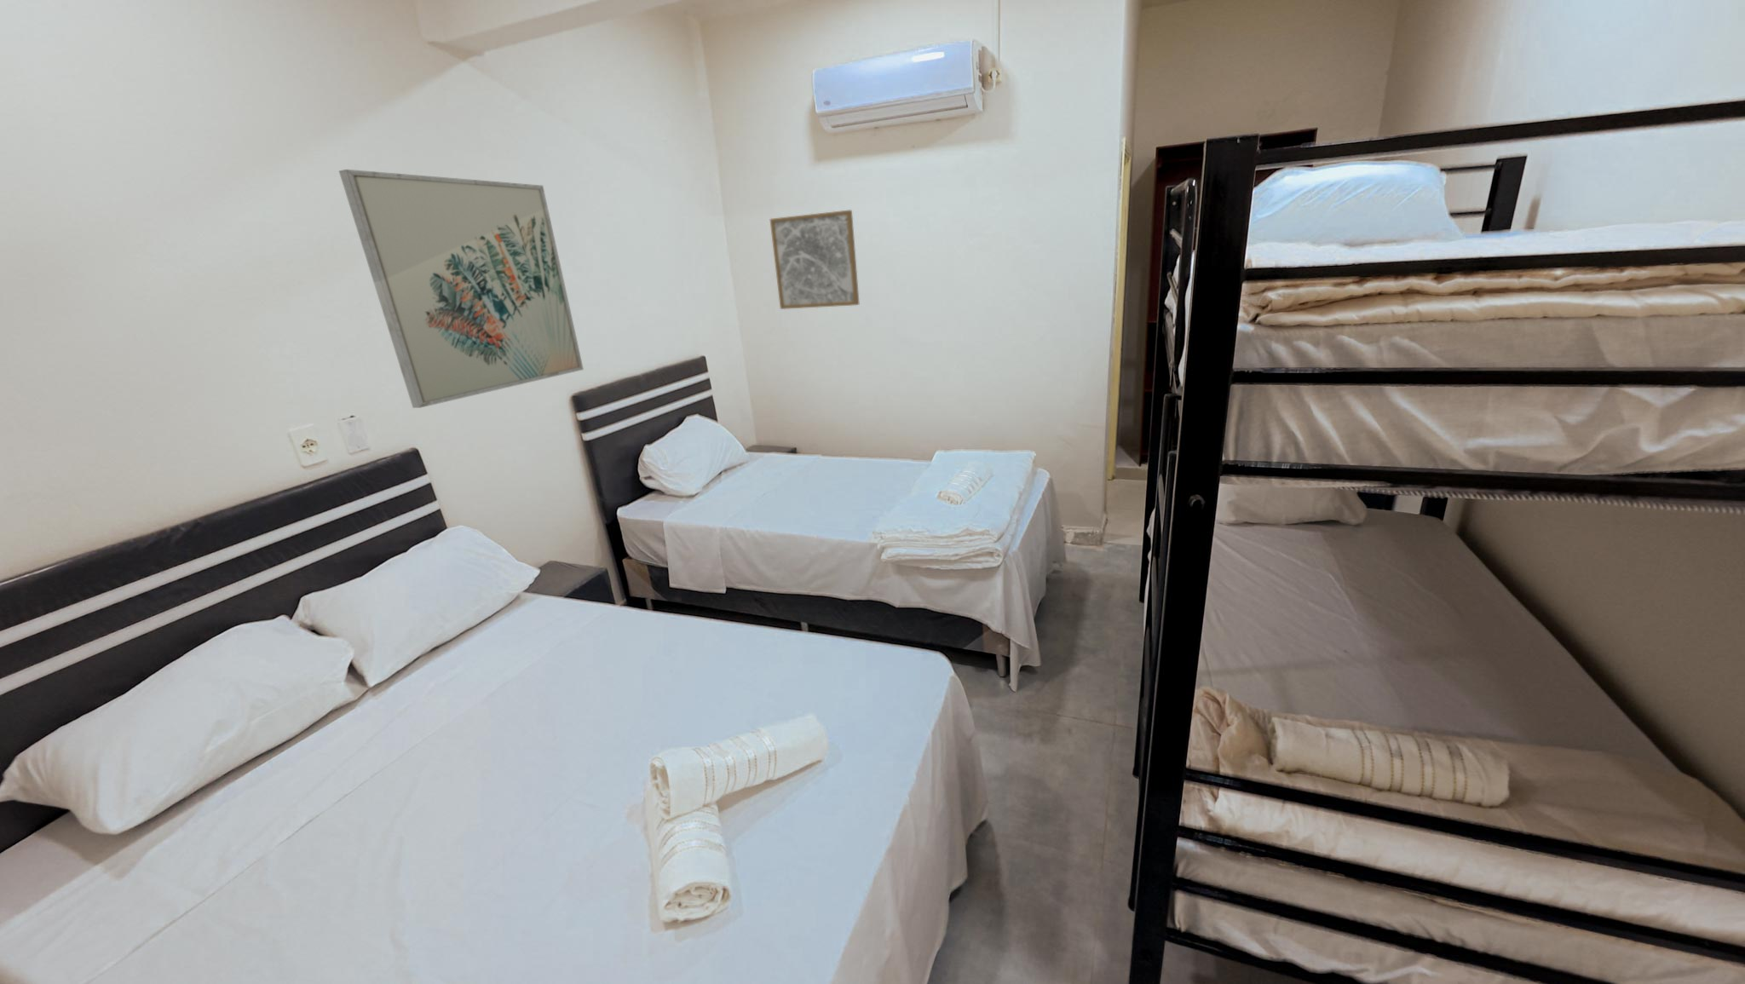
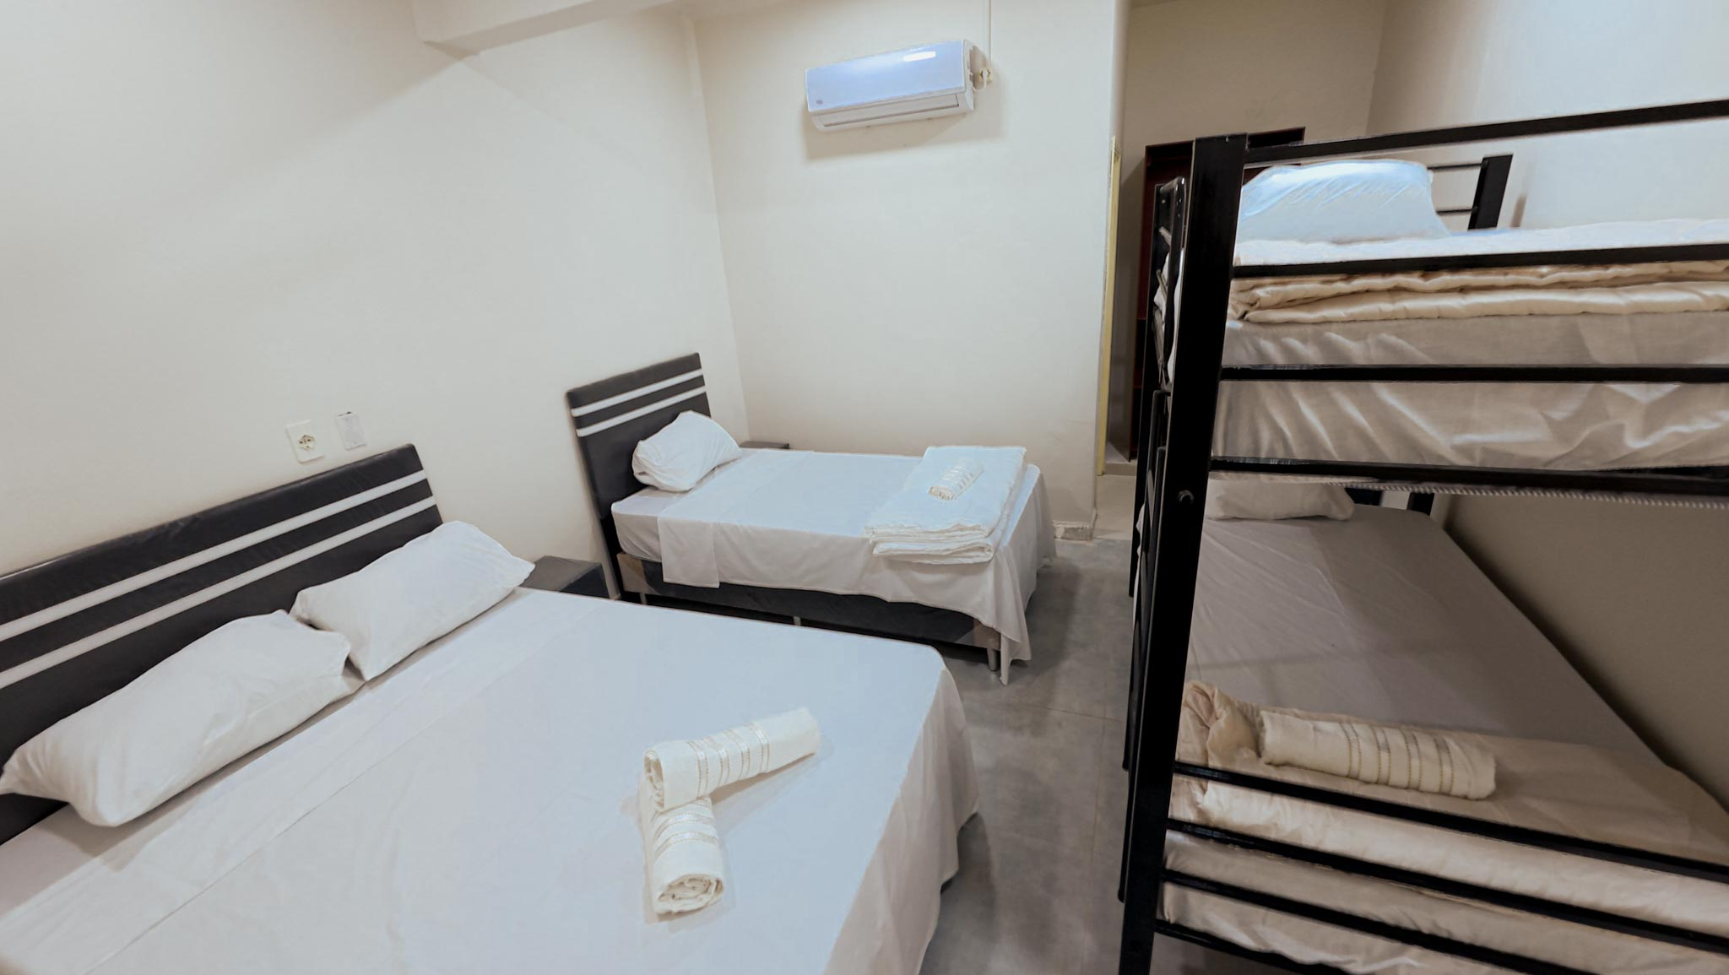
- wall art (482, 288)
- wall art (815, 261)
